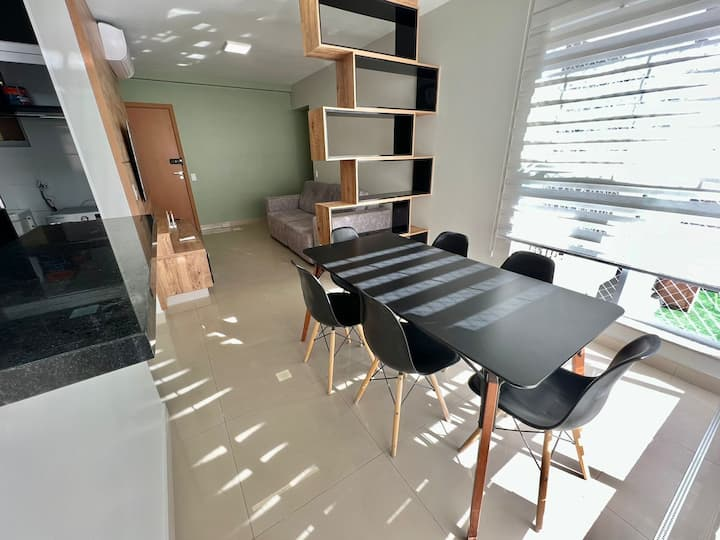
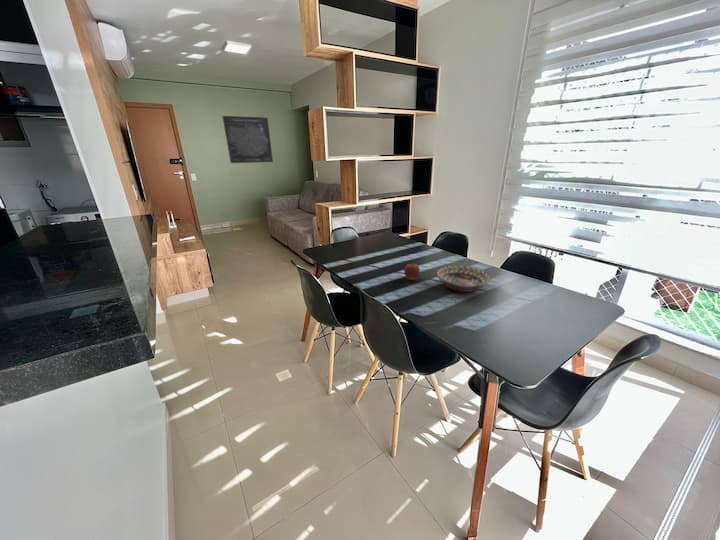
+ decorative bowl (462, 280)
+ wall art (249, 140)
+ apple (411, 271)
